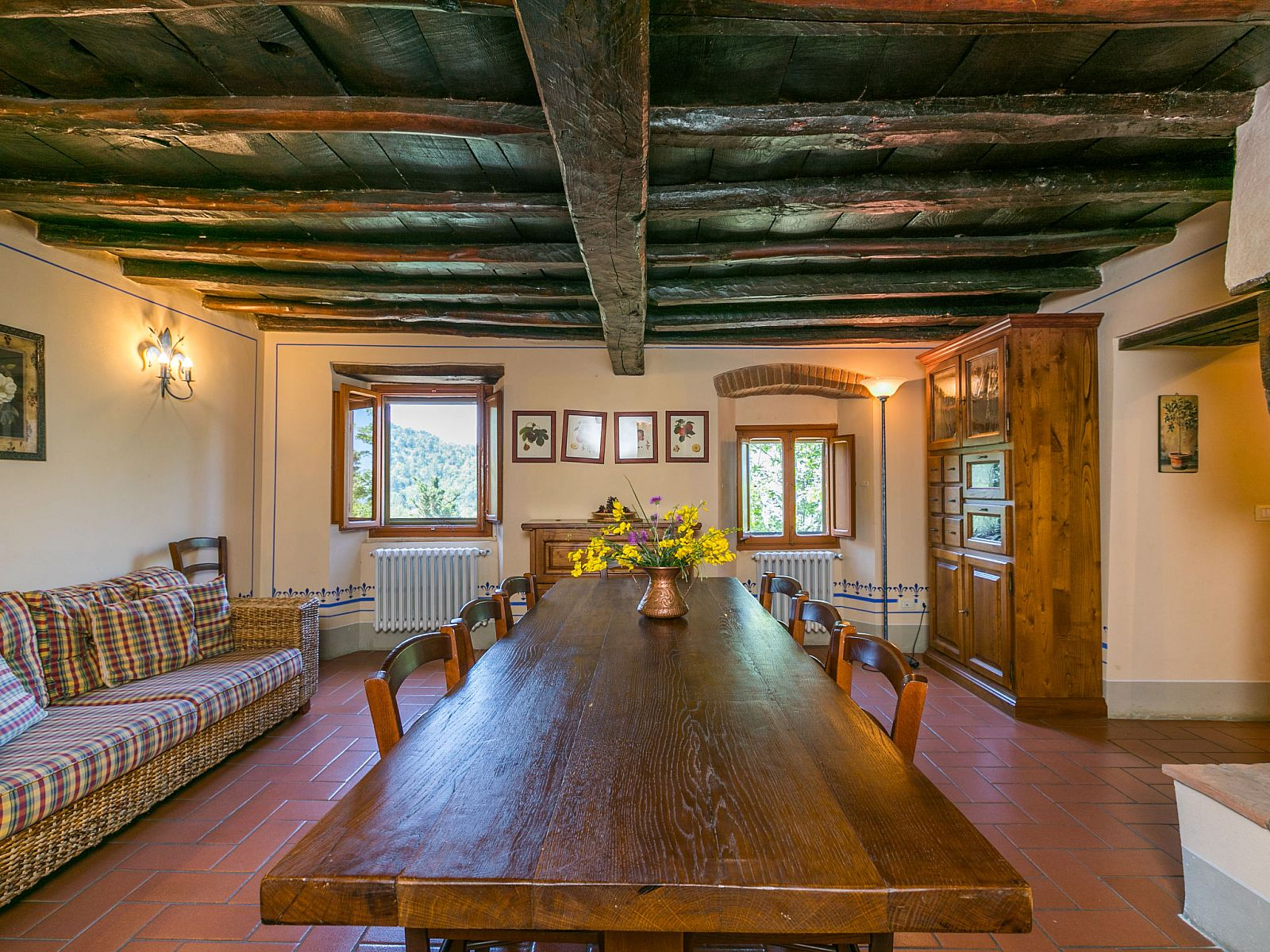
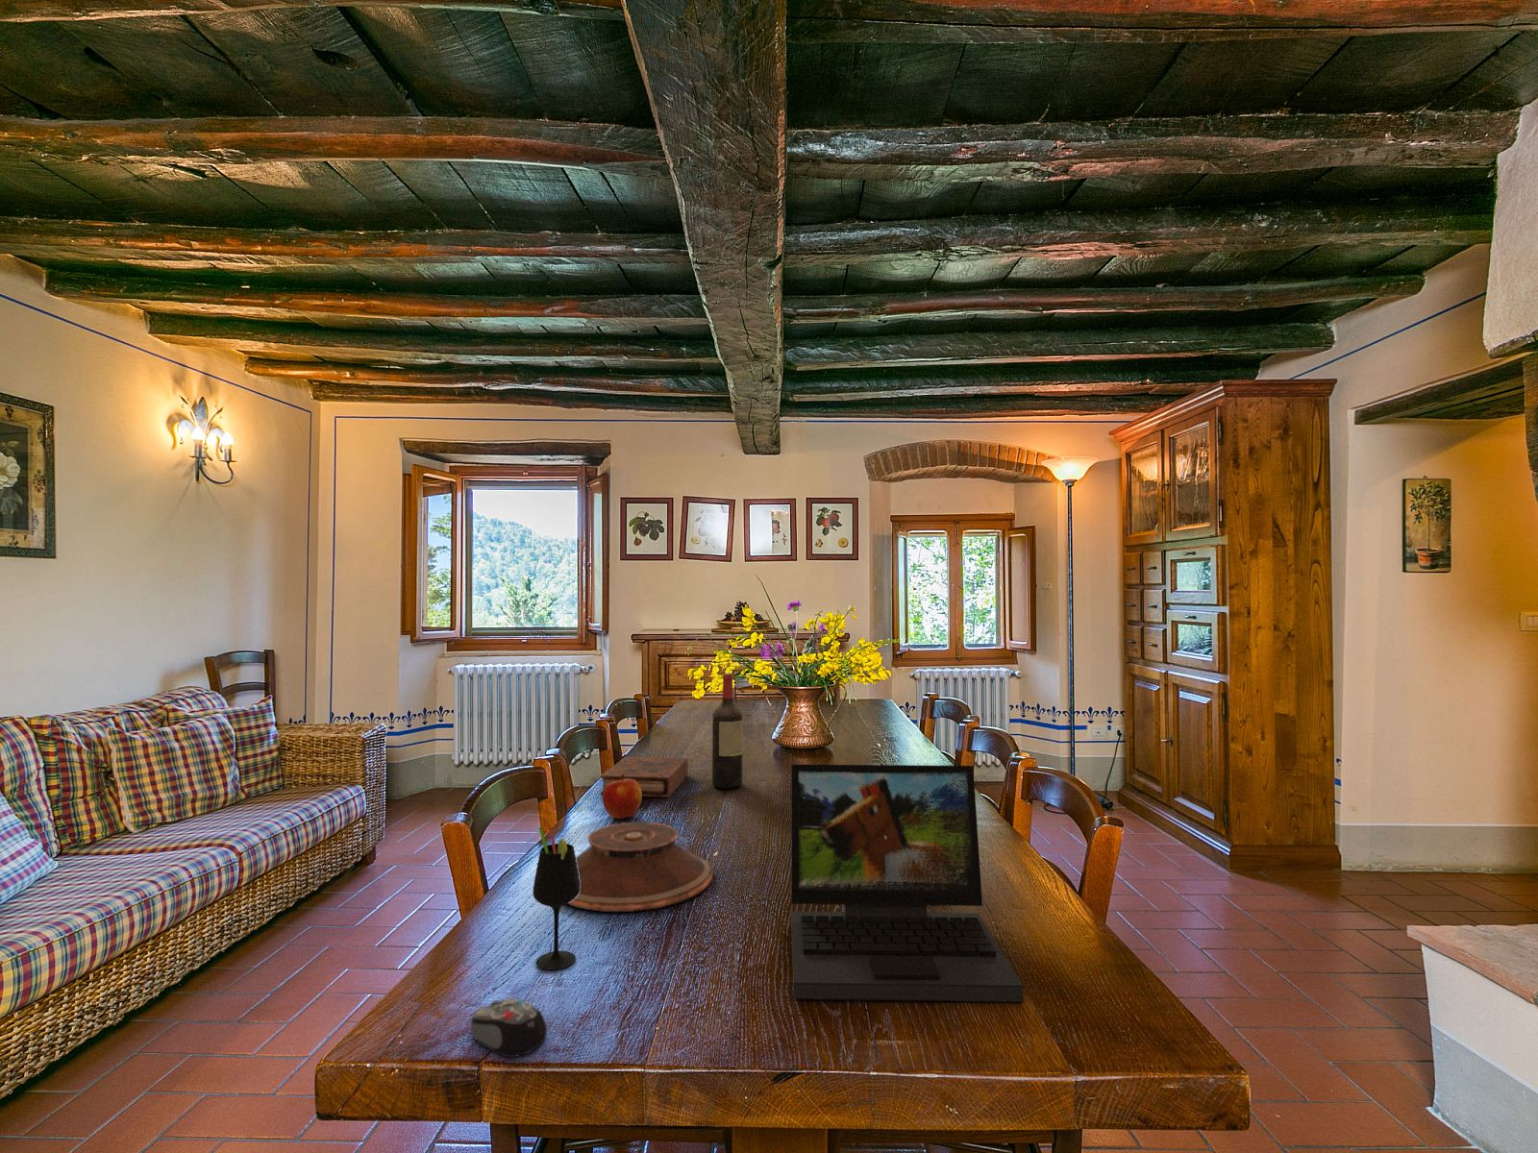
+ apple (622, 795)
+ plate (631, 856)
+ laptop (893, 865)
+ computer mouse (509, 1020)
+ wine glass (557, 890)
+ book (645, 775)
+ wine bottle (727, 729)
